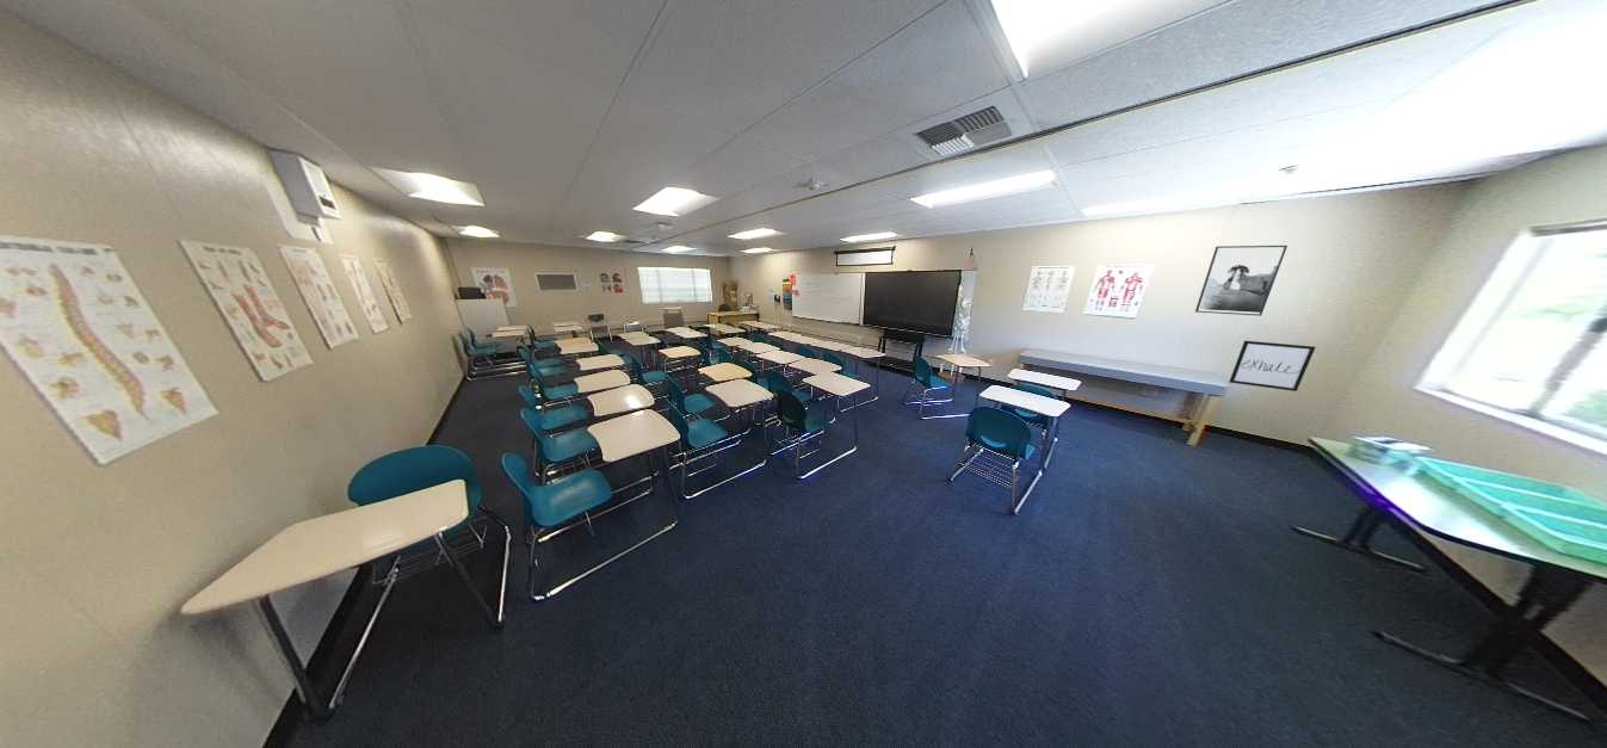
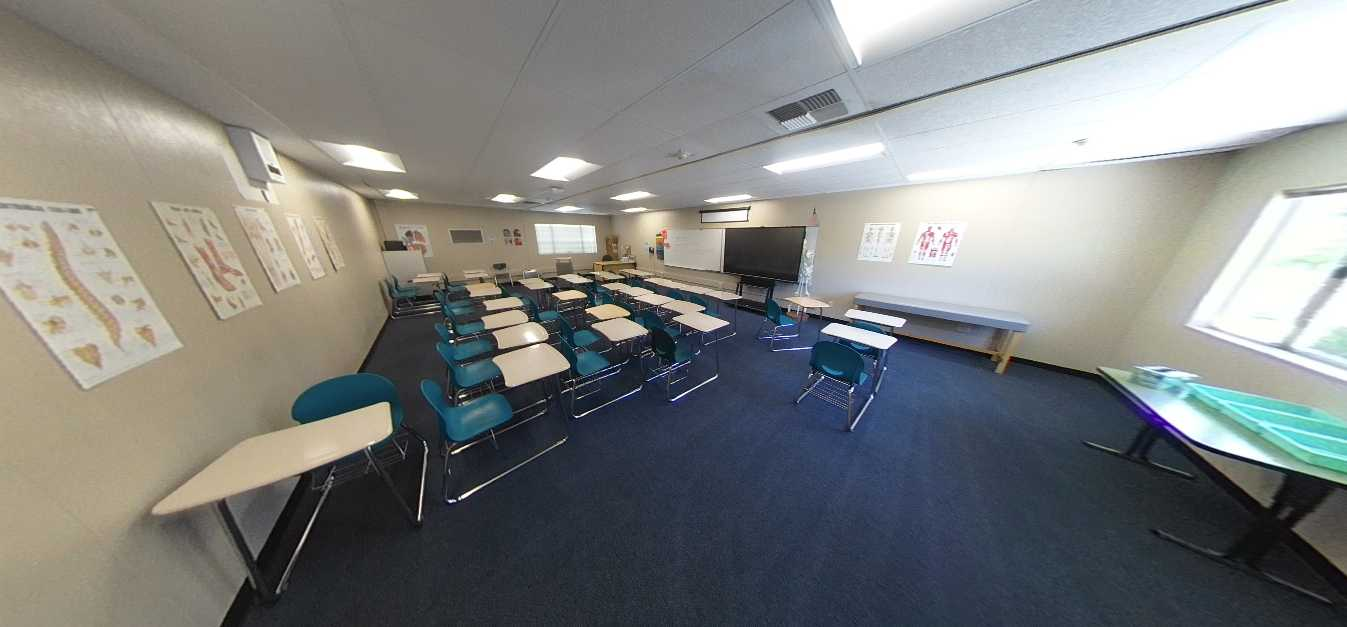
- wall art (1269, 365)
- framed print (1238, 280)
